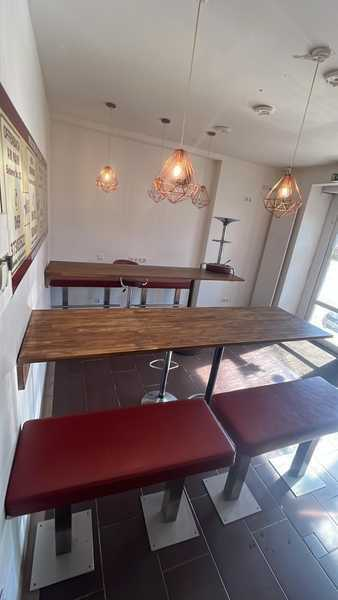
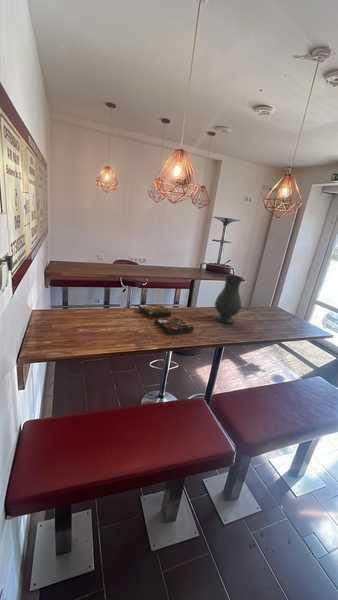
+ board game (163, 318)
+ vase (229, 299)
